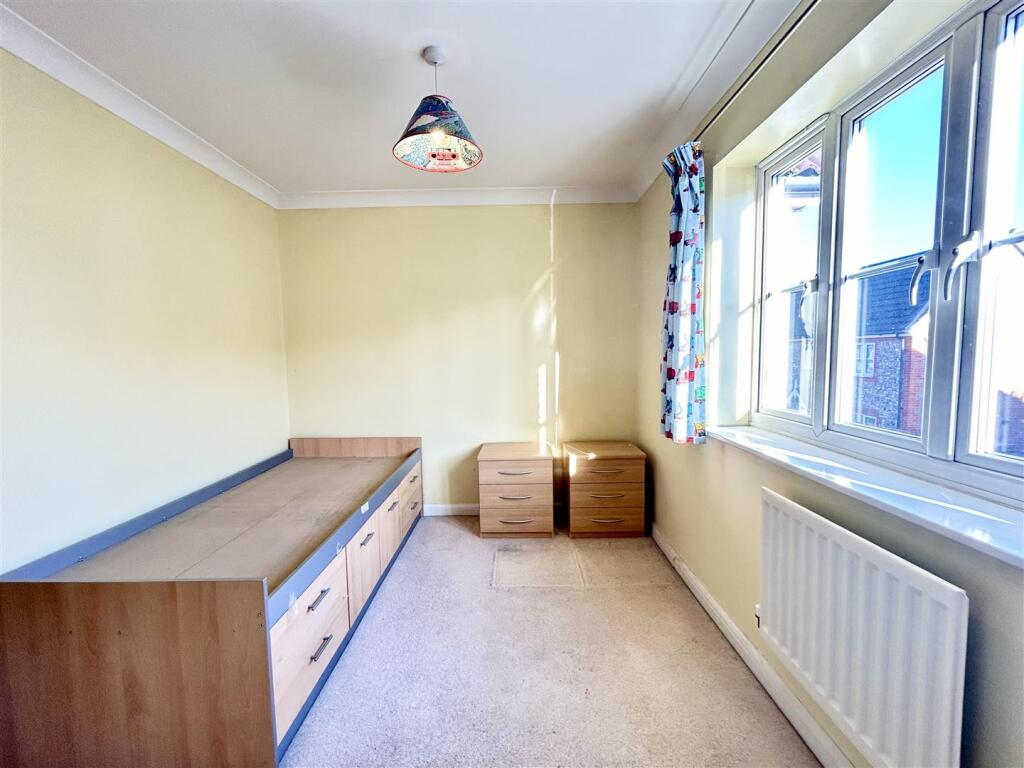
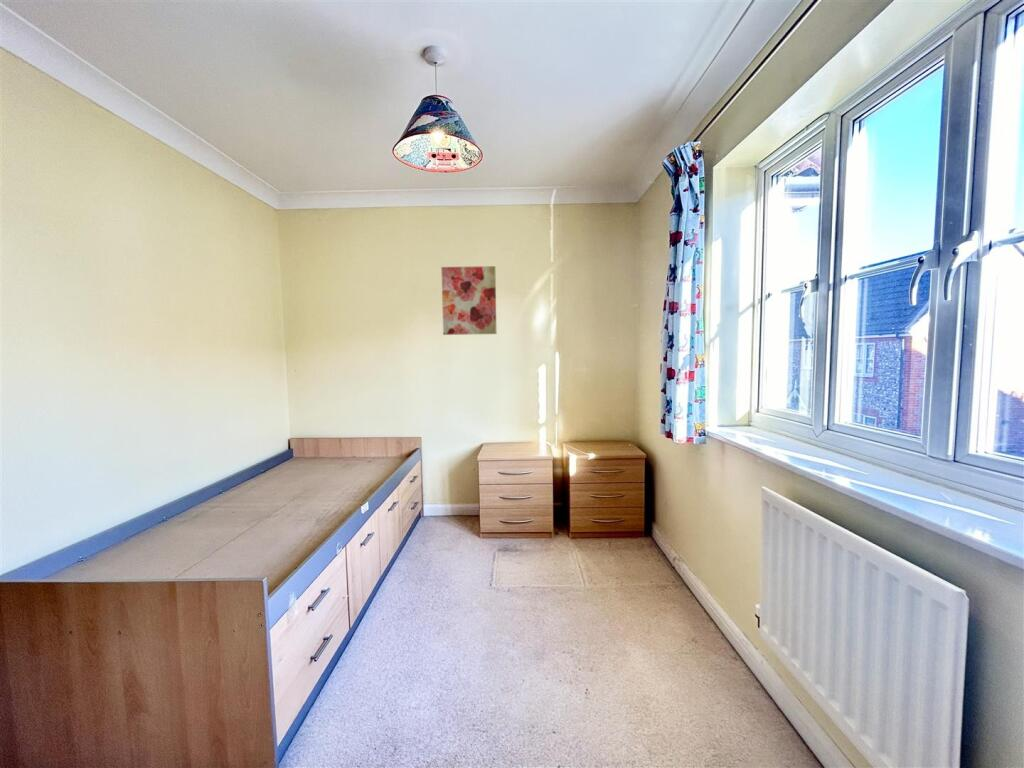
+ wall art (469, 300)
